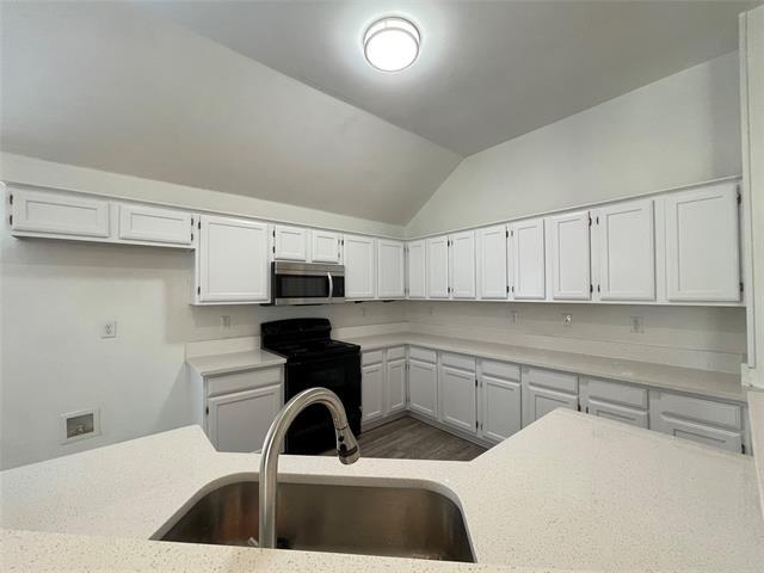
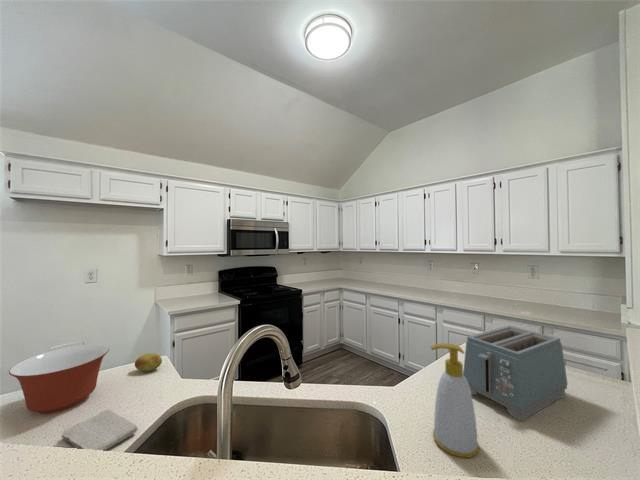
+ soap bottle (453, 393)
+ toaster (510, 366)
+ fruit (148, 362)
+ mixing bowl (63, 380)
+ washcloth (99, 431)
